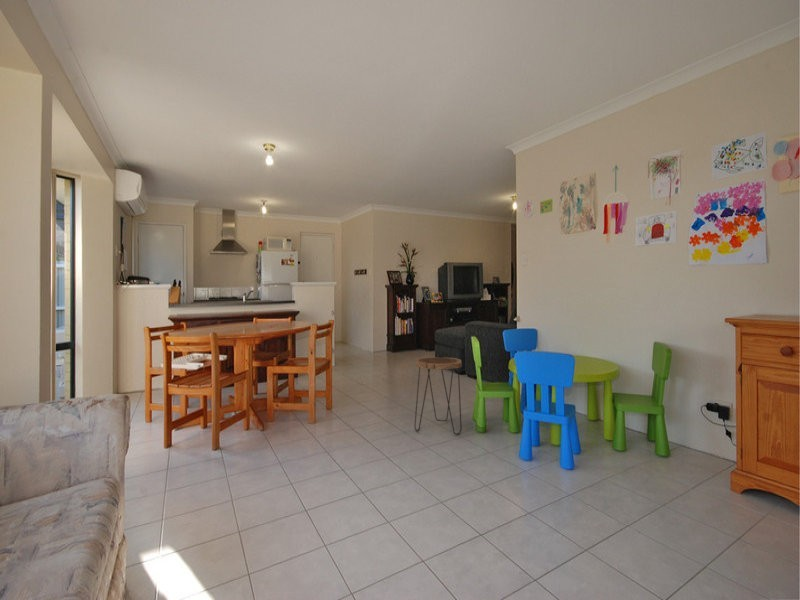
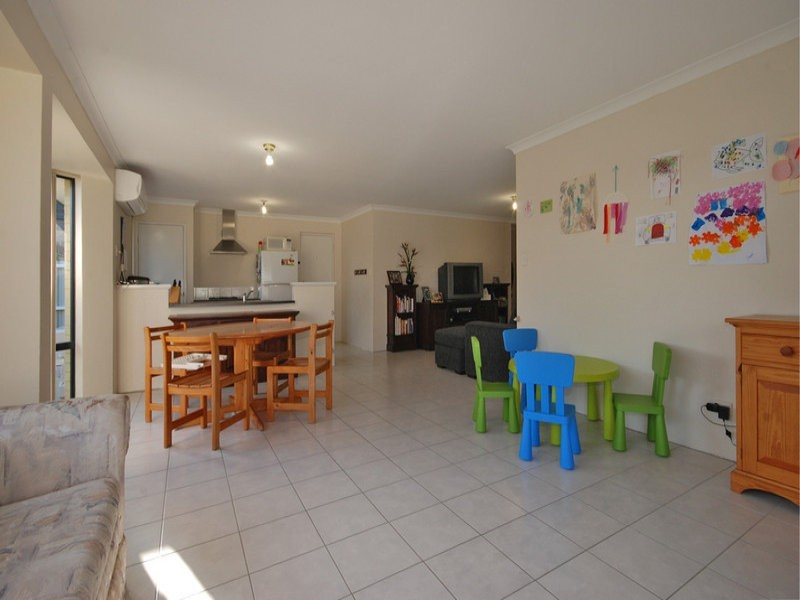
- side table (432, 394)
